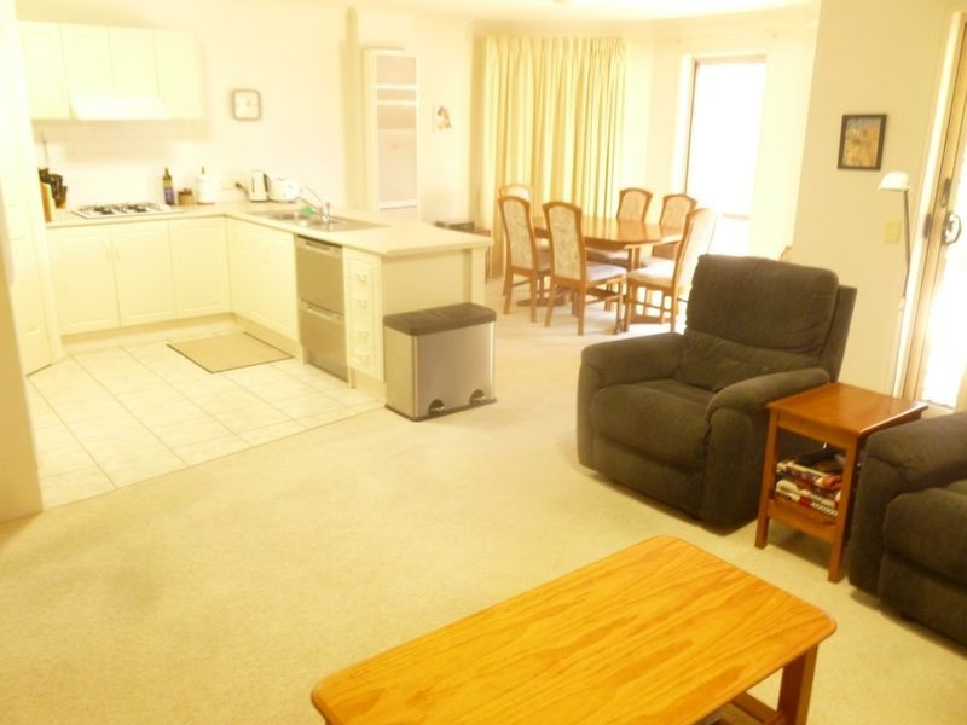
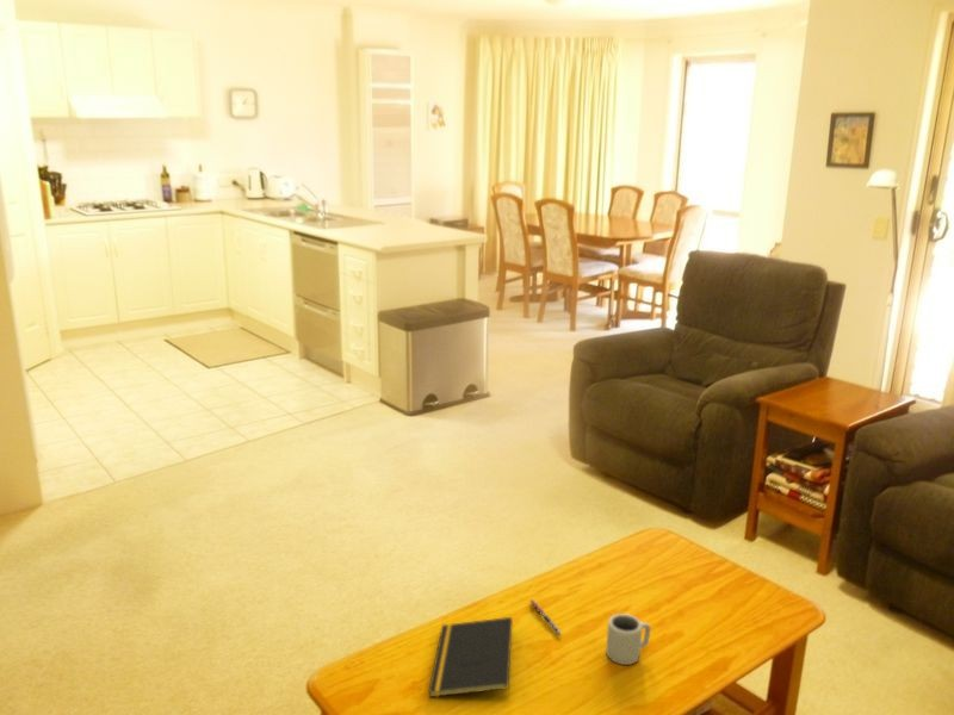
+ cup (628, 638)
+ notepad (472, 654)
+ pen (545, 616)
